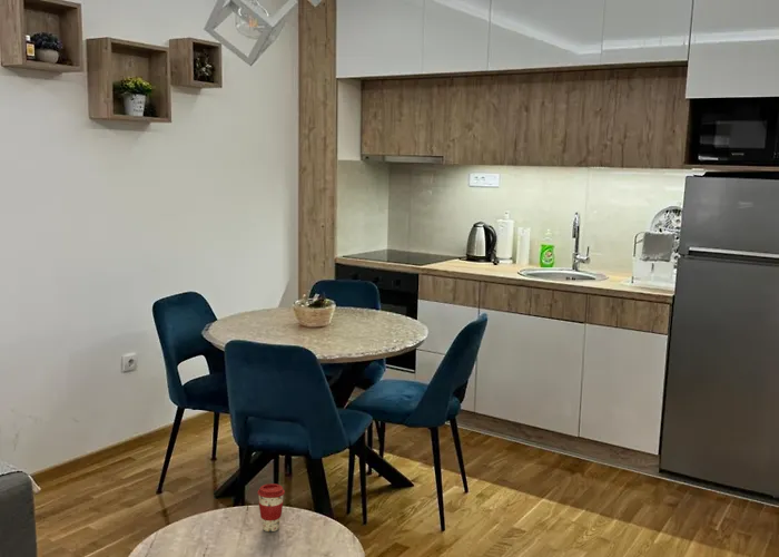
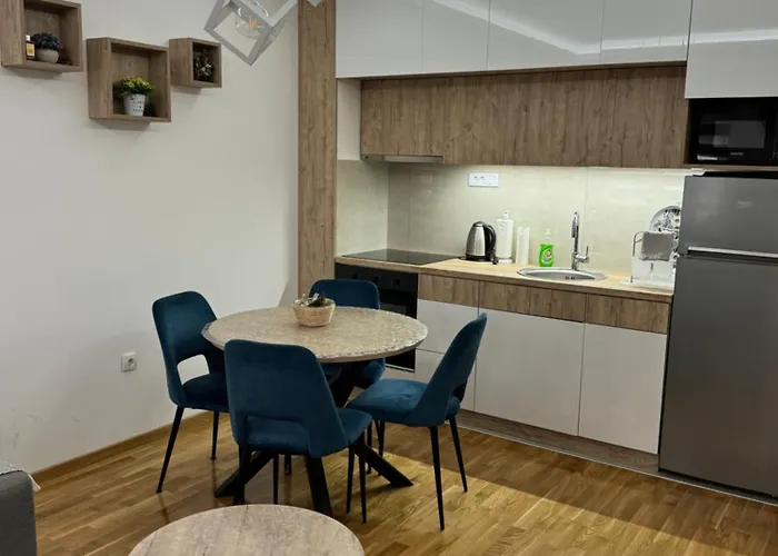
- coffee cup (270, 507)
